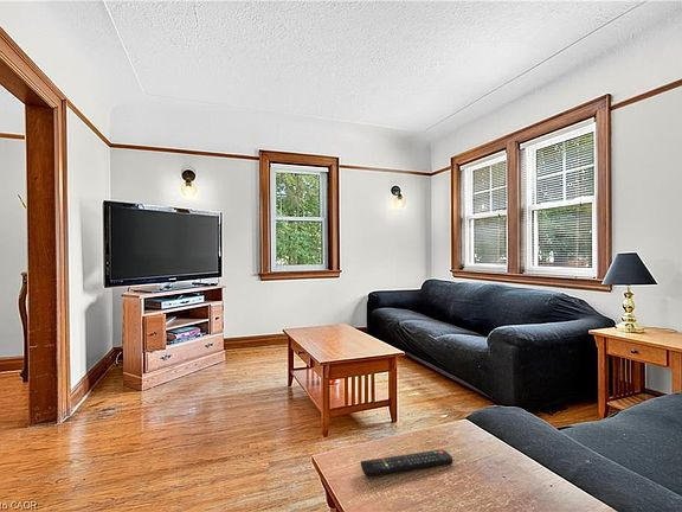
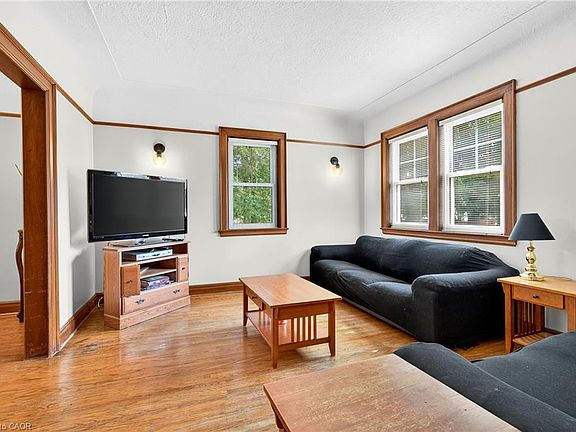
- remote control (407, 462)
